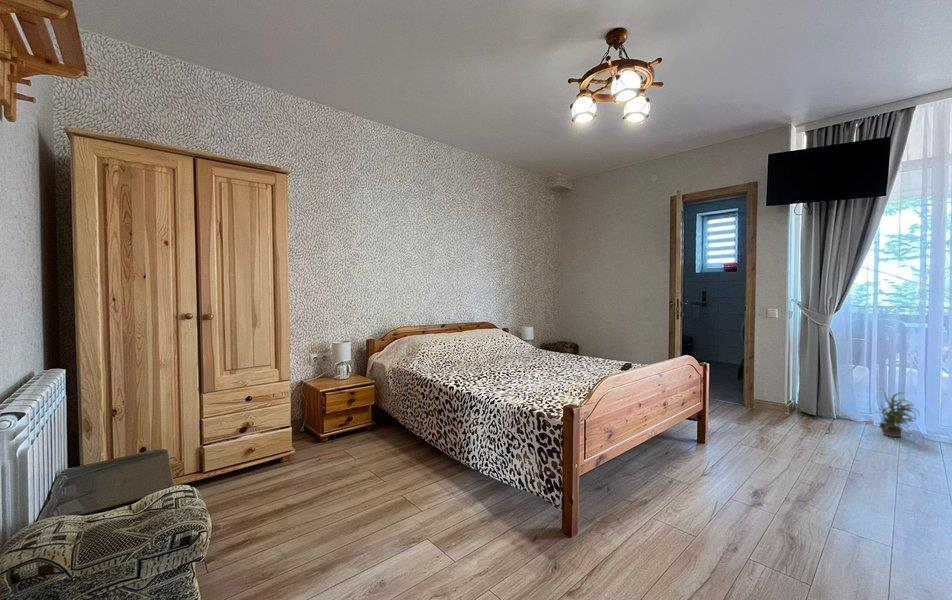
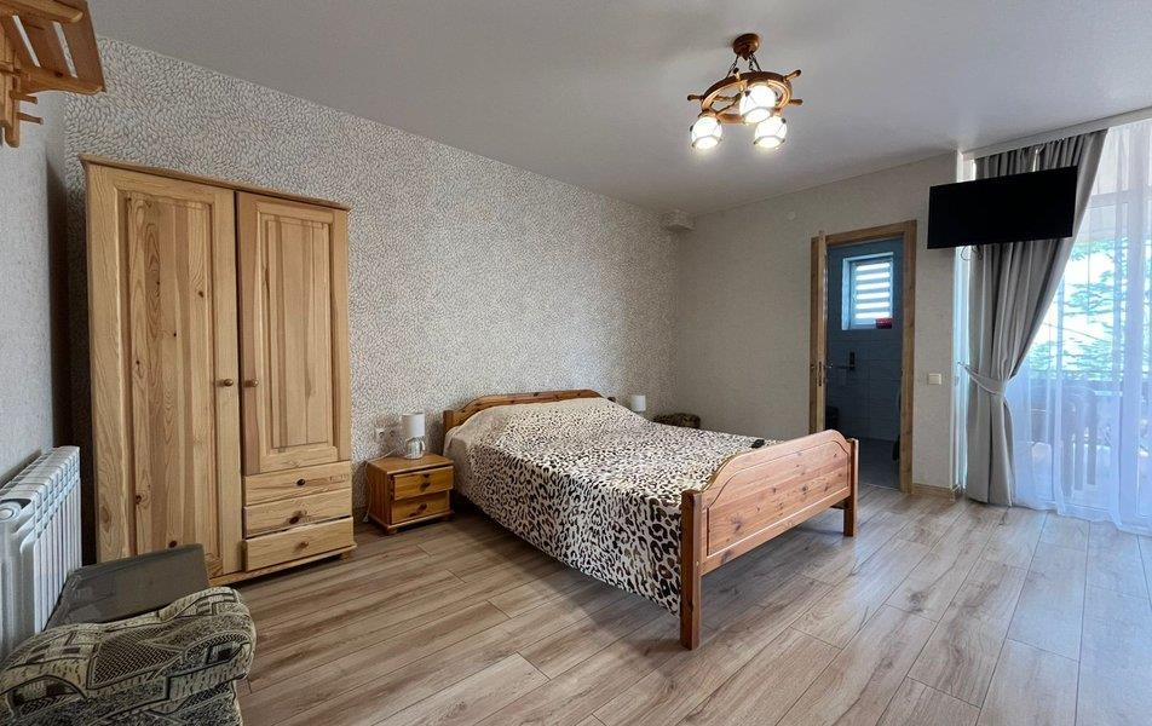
- potted plant (896, 414)
